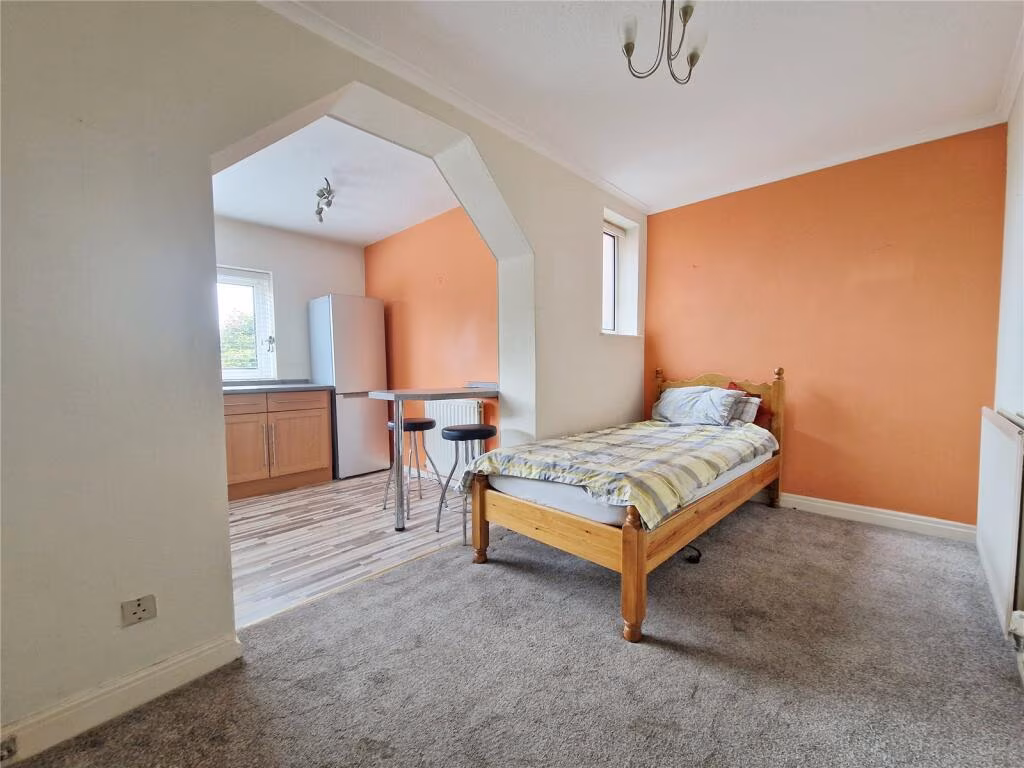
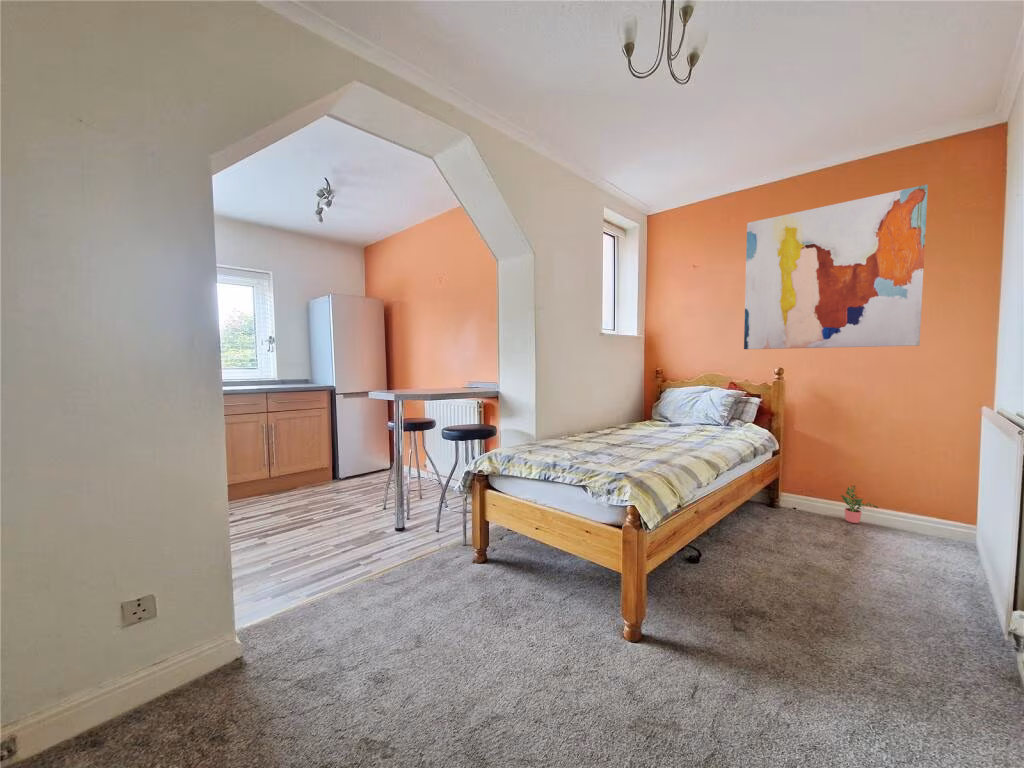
+ potted plant (859, 506)
+ wall art (824, 277)
